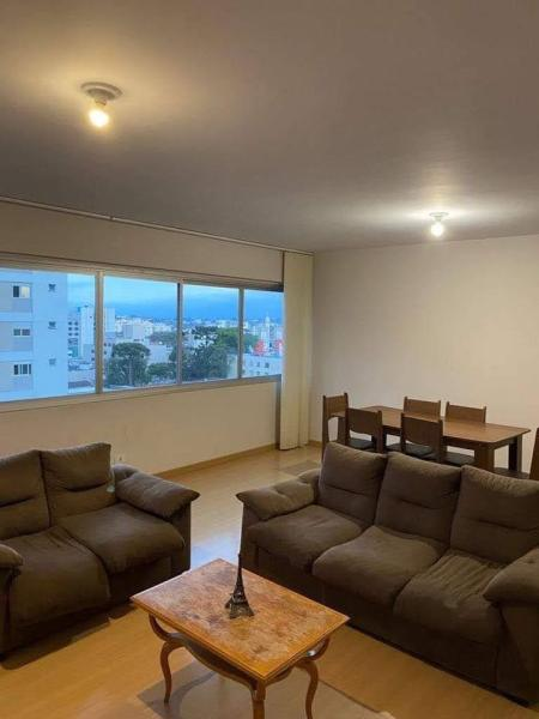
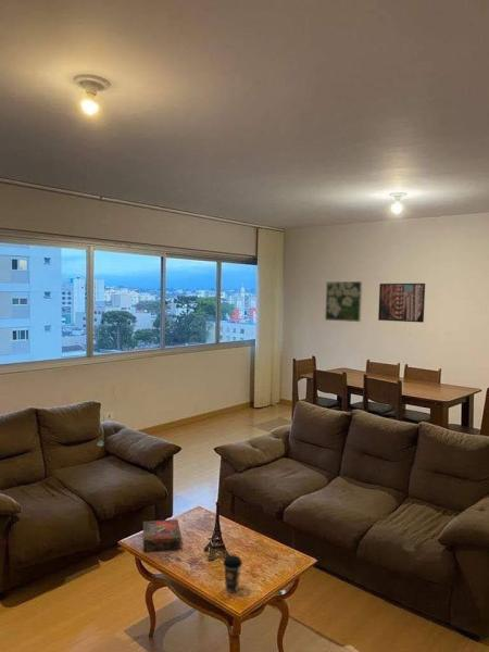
+ coffee cup (231, 573)
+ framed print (401, 302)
+ book (161, 534)
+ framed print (342, 301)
